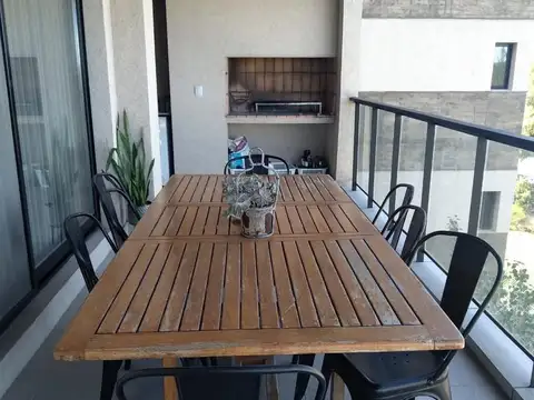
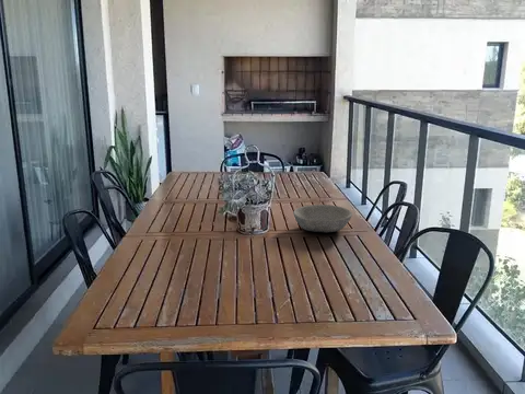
+ bowl (322, 220)
